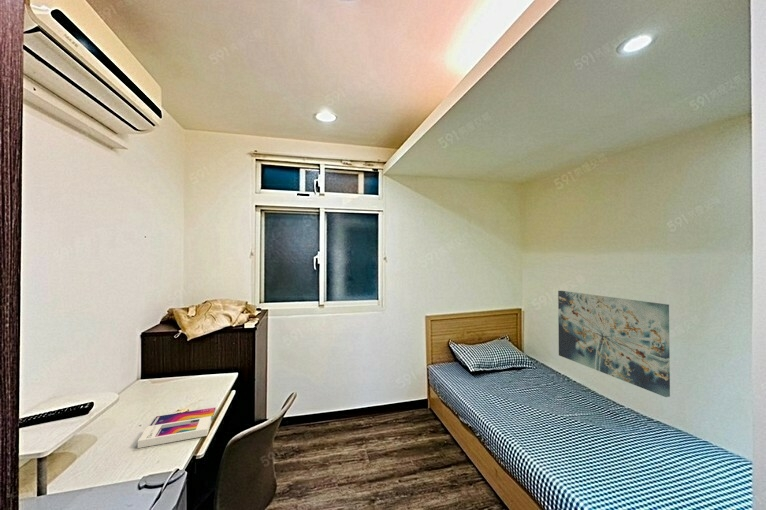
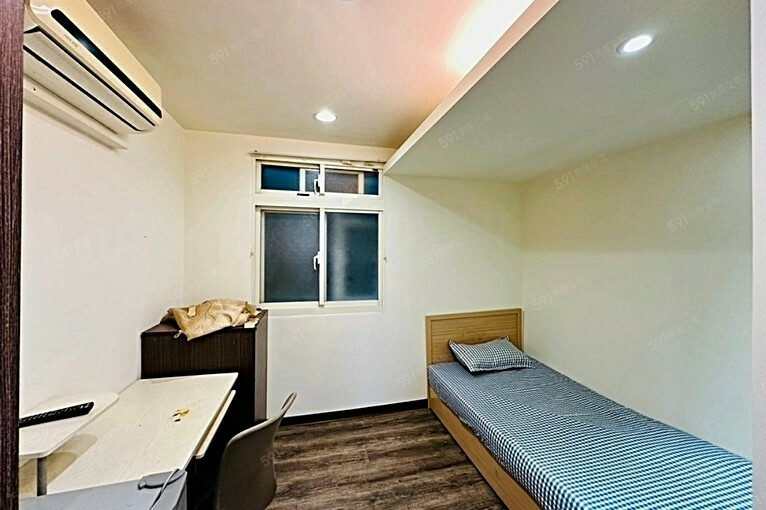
- wall art (604, 334)
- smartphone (180, 423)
